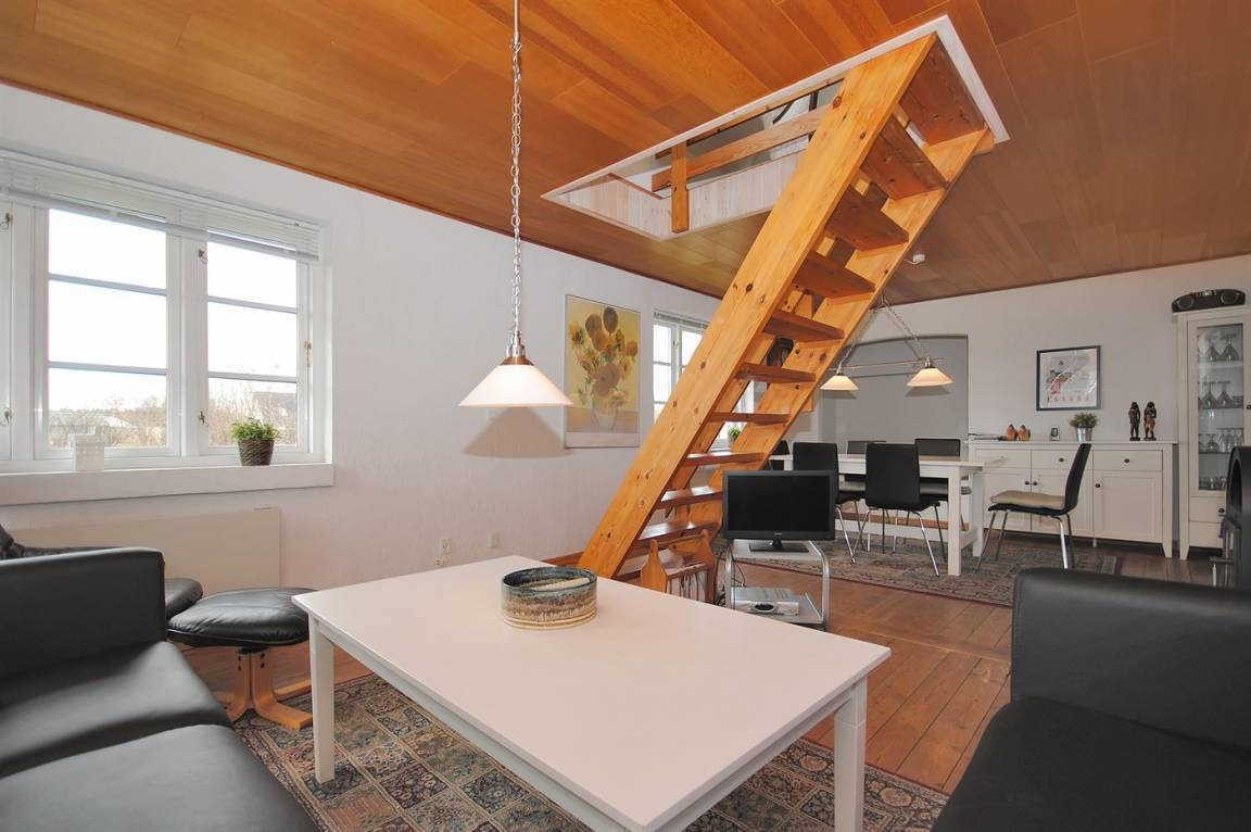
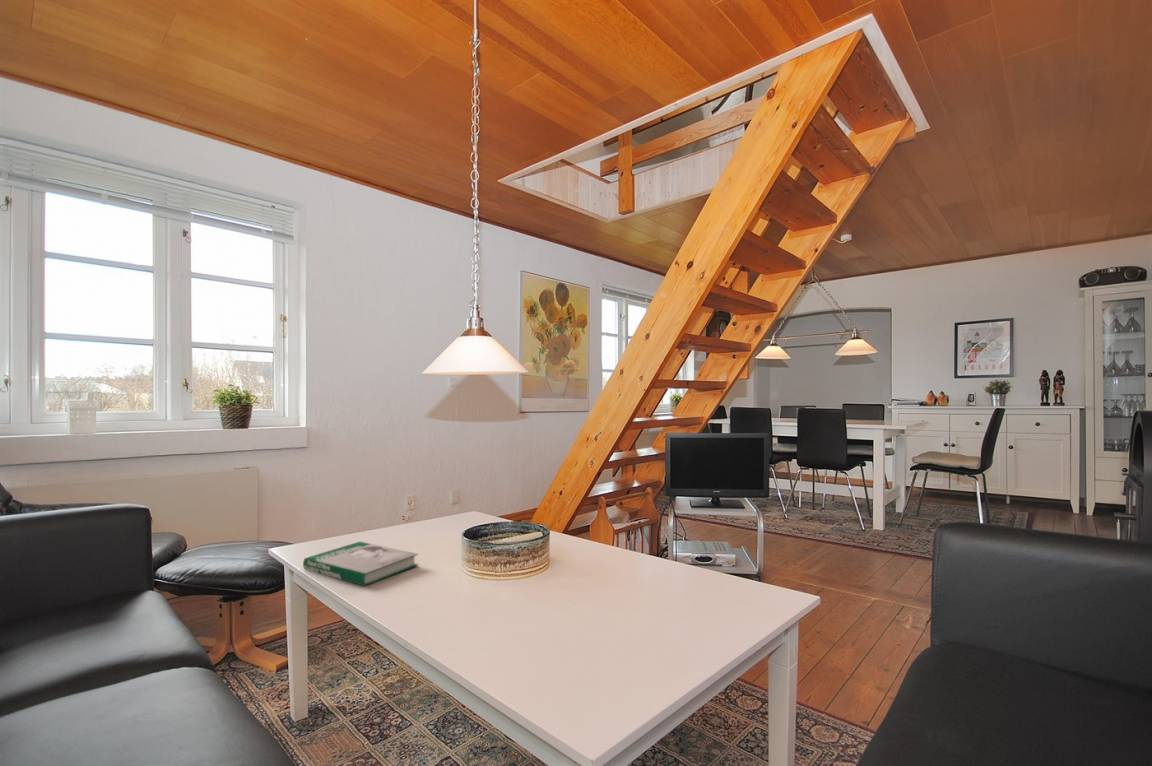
+ book (361, 561)
